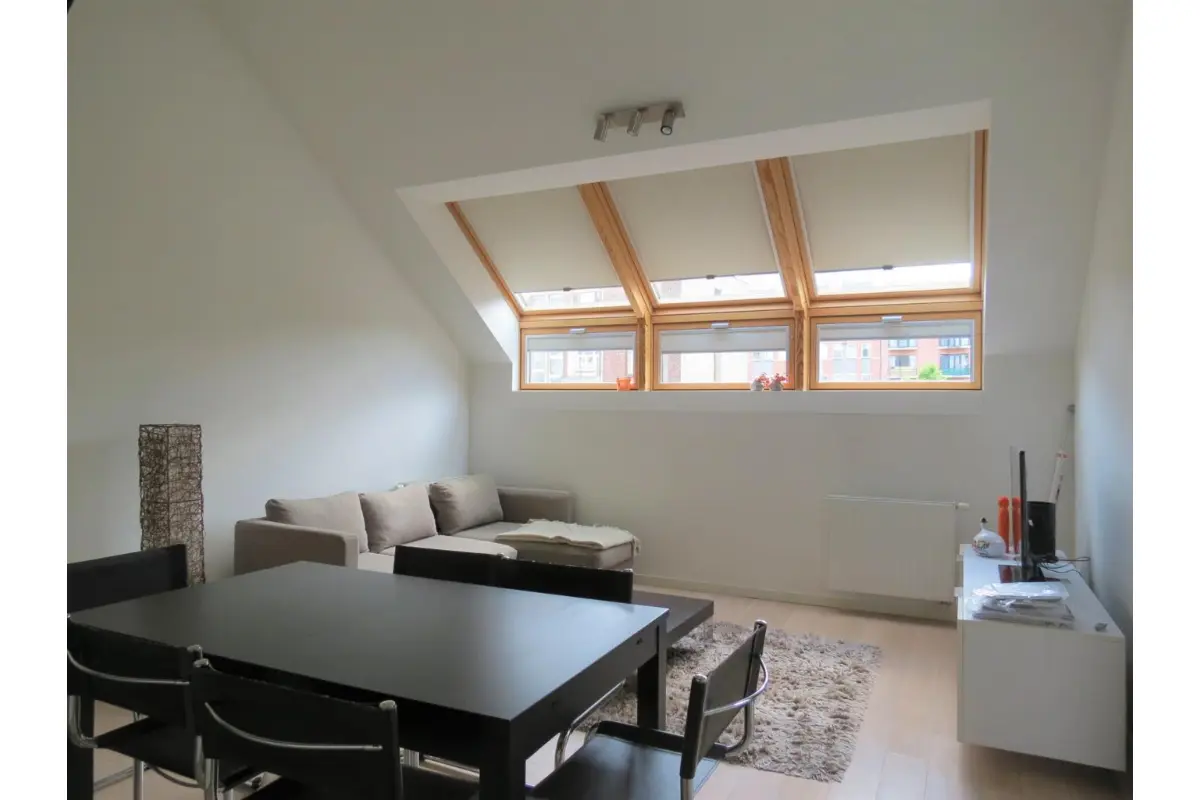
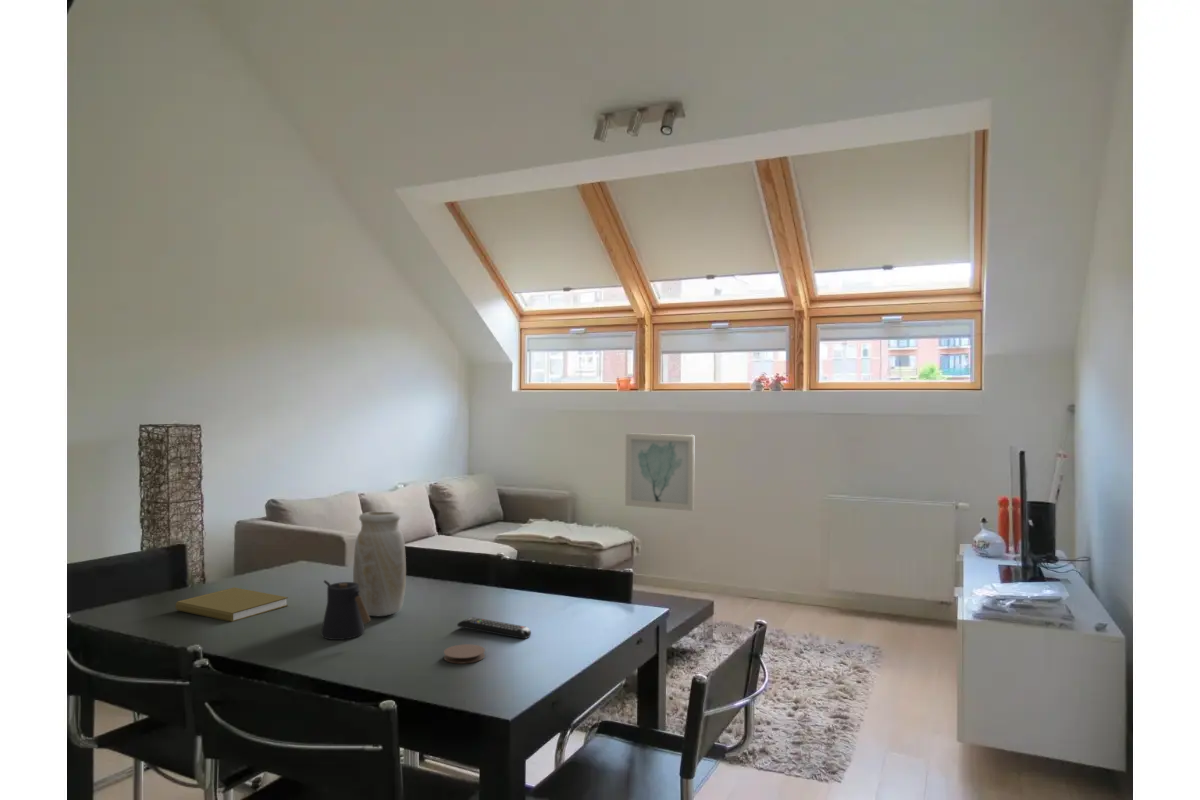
+ remote control (493, 627)
+ coaster (464, 653)
+ vase (379, 562)
+ wall art (659, 471)
+ kettle (344, 609)
+ book (232, 603)
